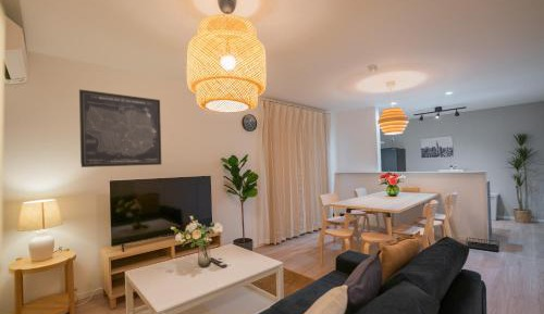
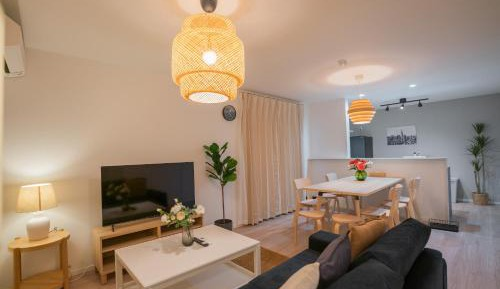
- wall art (123, 130)
